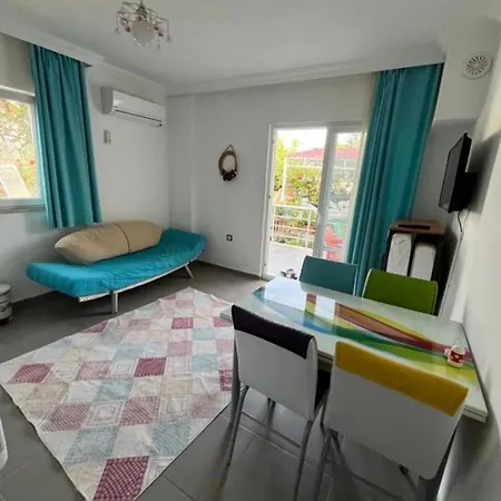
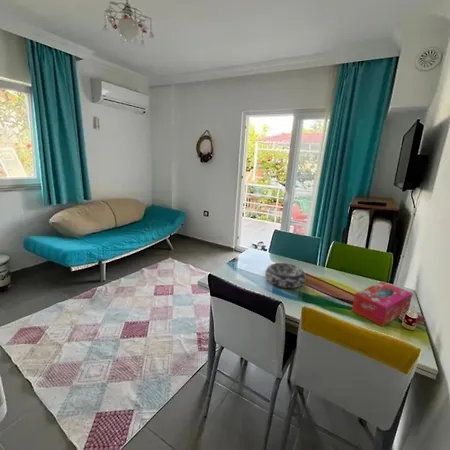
+ tissue box (382, 301)
+ decorative bowl (285, 275)
